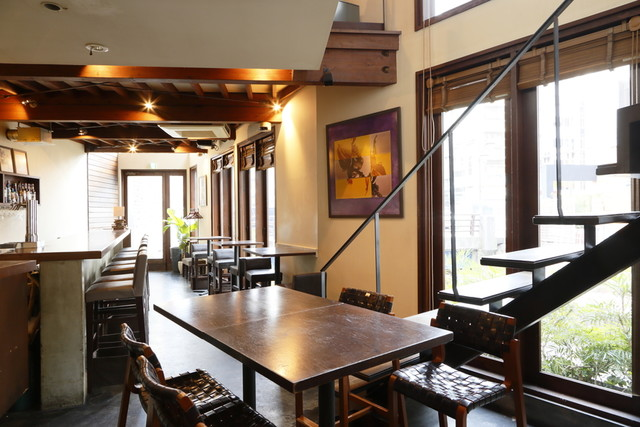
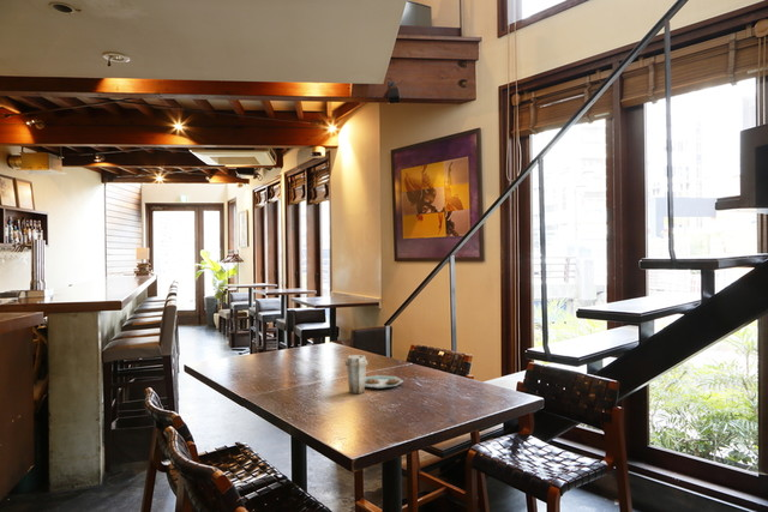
+ plate (366, 365)
